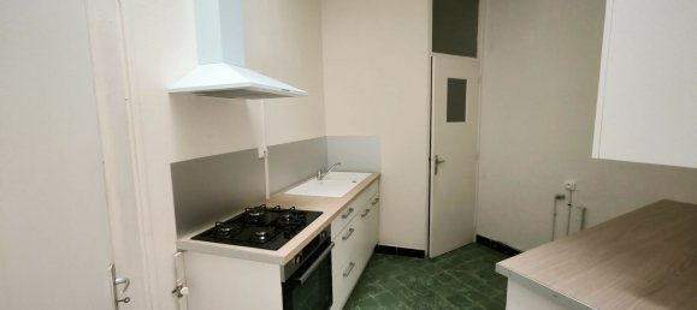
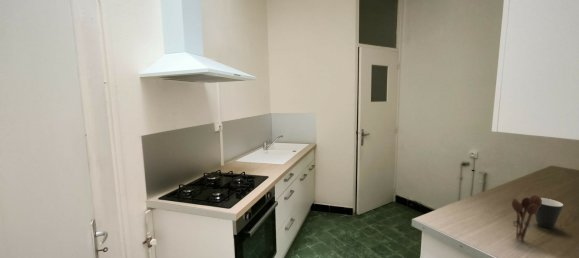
+ utensil holder (524, 217)
+ mug (546, 213)
